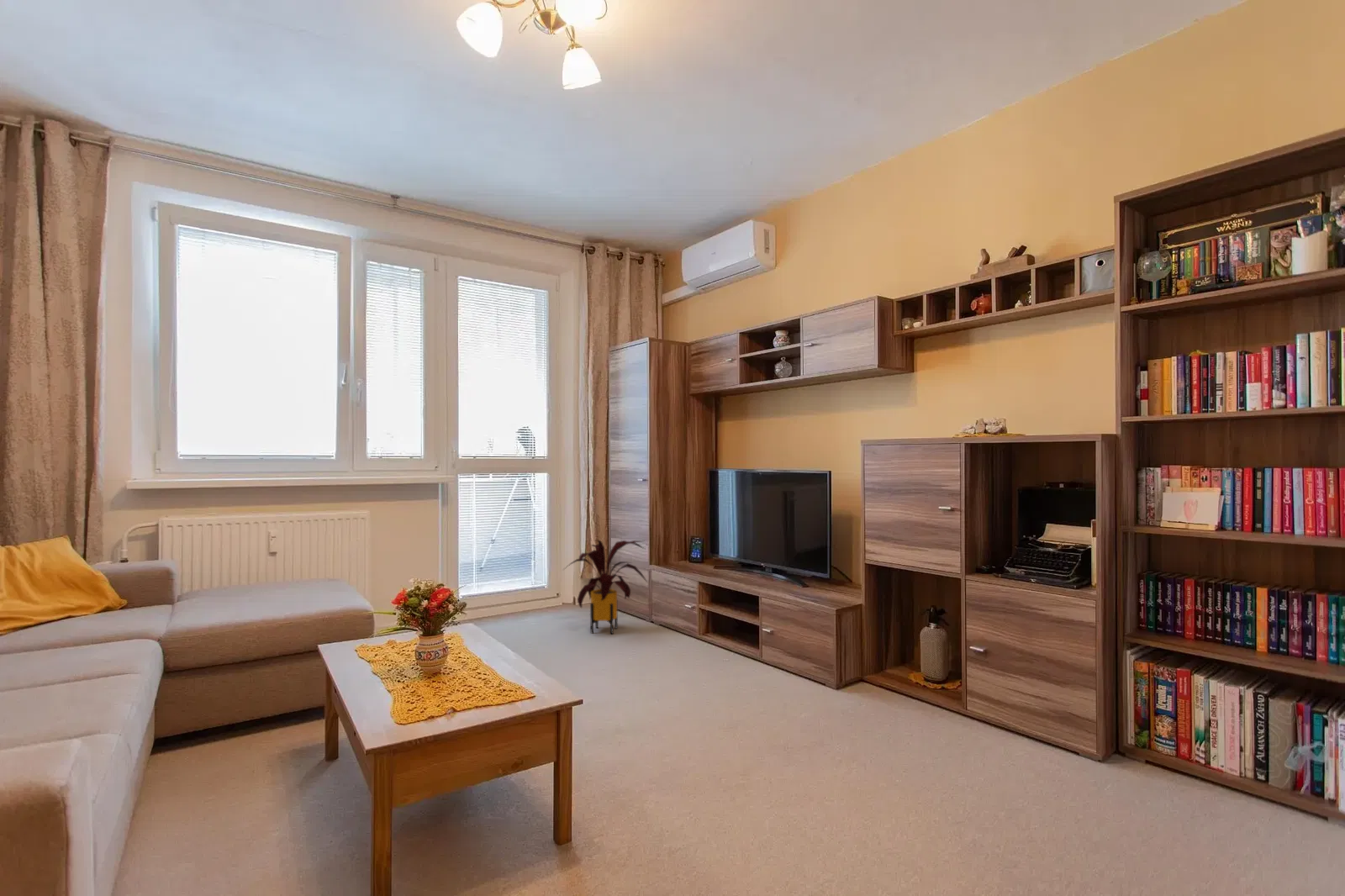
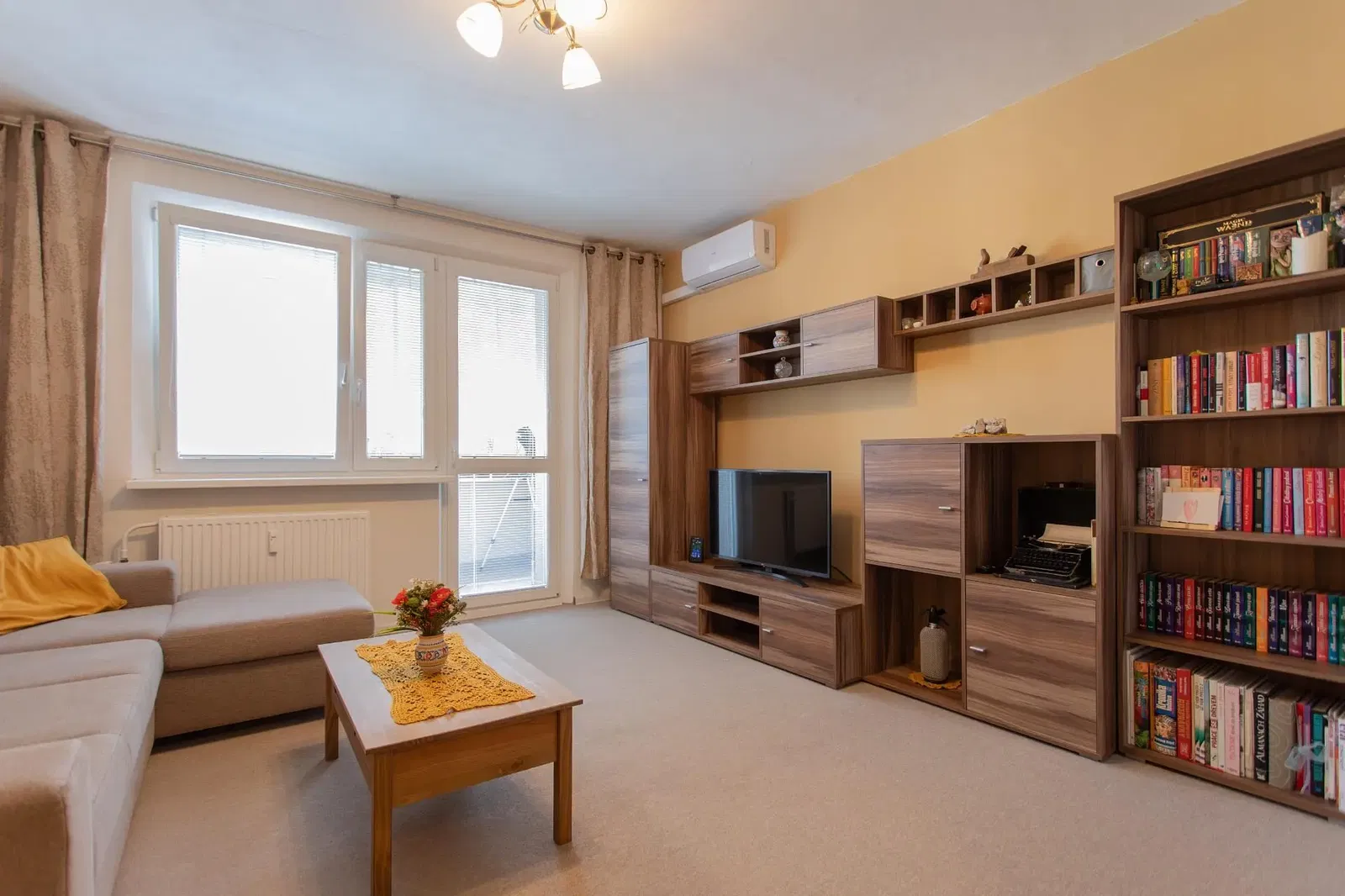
- house plant (606, 583)
